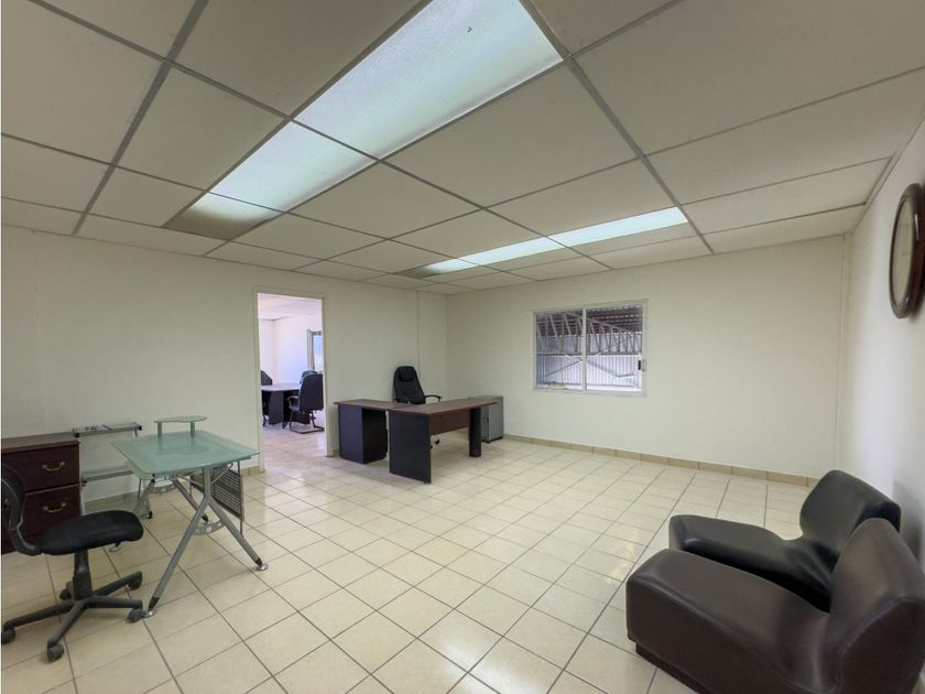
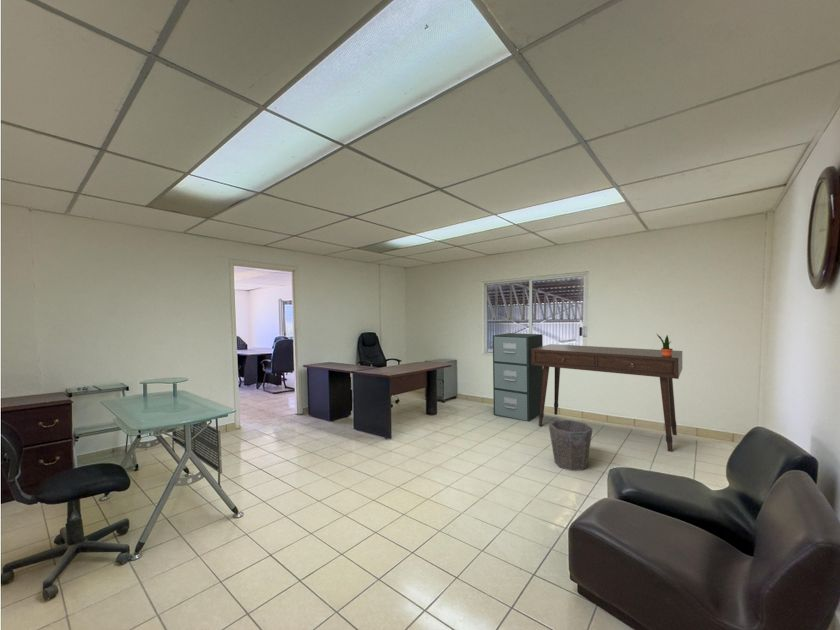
+ potted plant (664, 344)
+ waste bin (570, 445)
+ desk (603, 371)
+ filing cabinet (517, 374)
